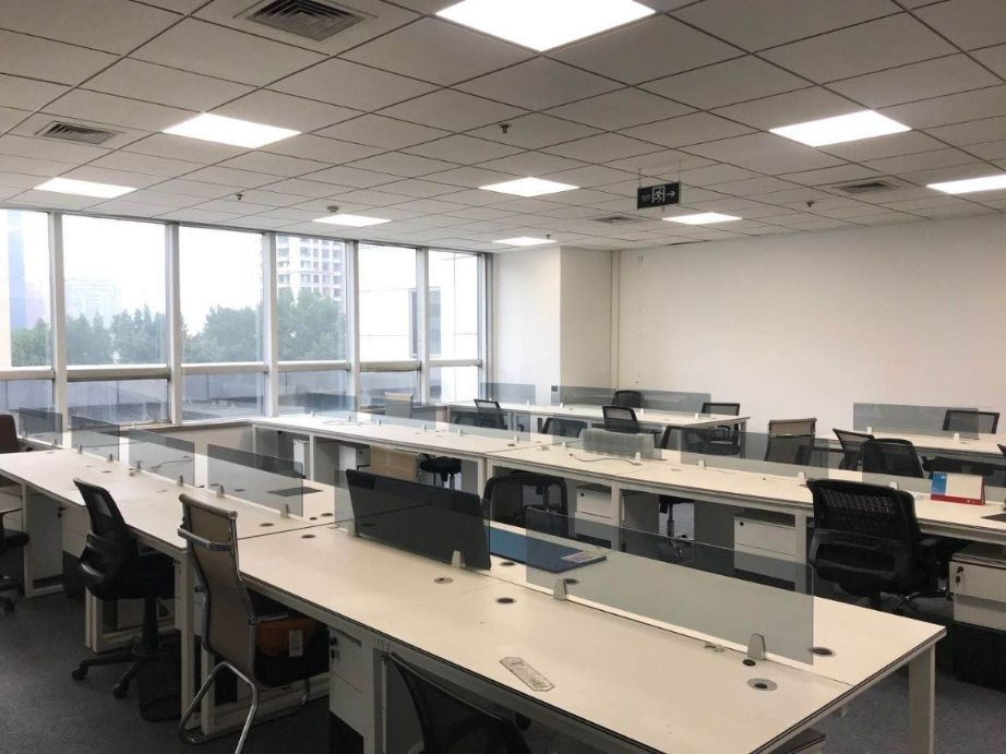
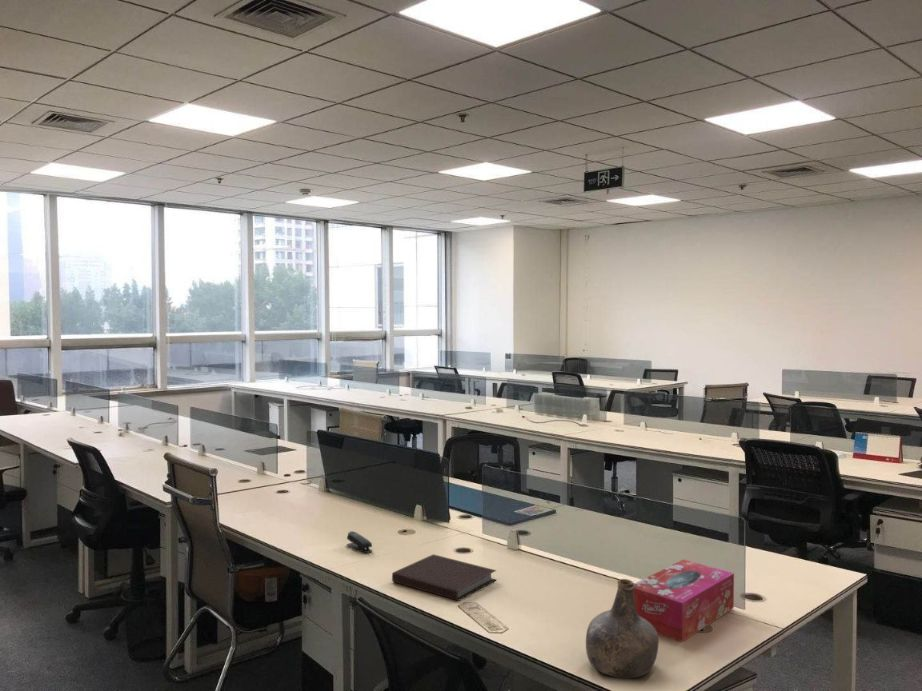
+ stapler (359, 541)
+ bottle (621, 623)
+ tissue box (682, 597)
+ notebook (444, 576)
